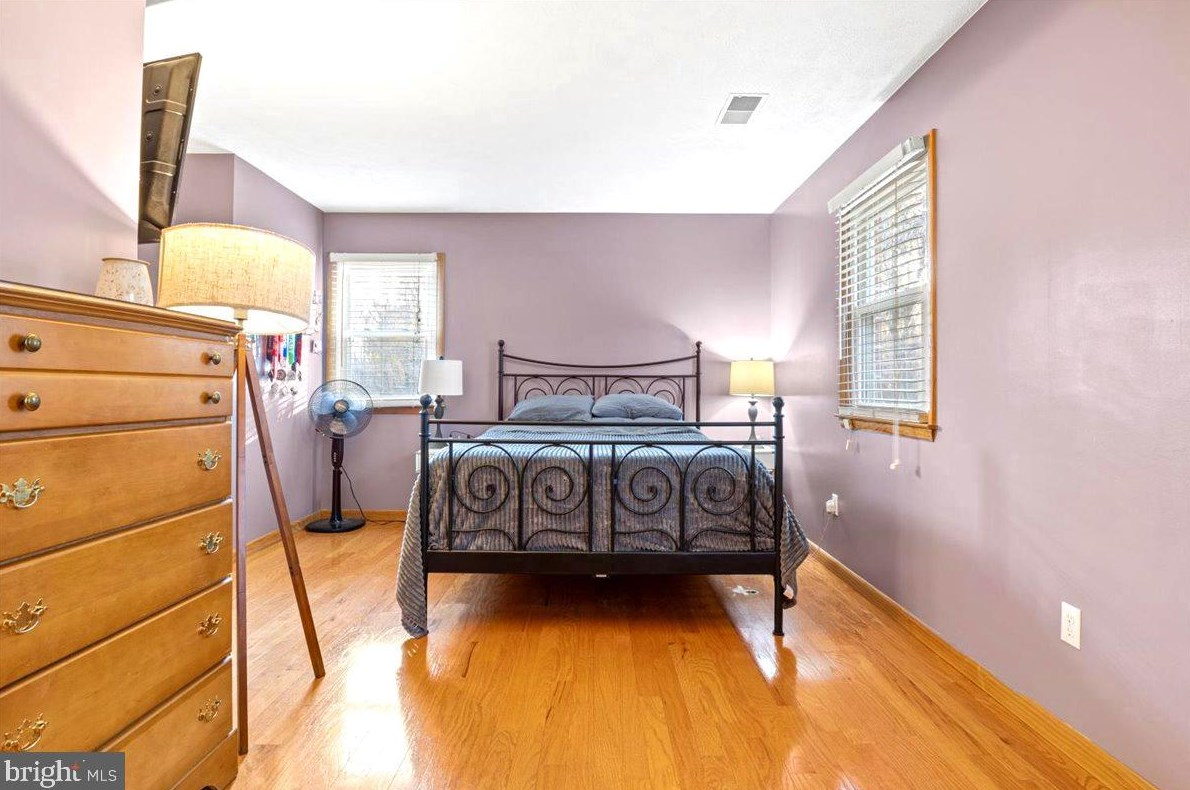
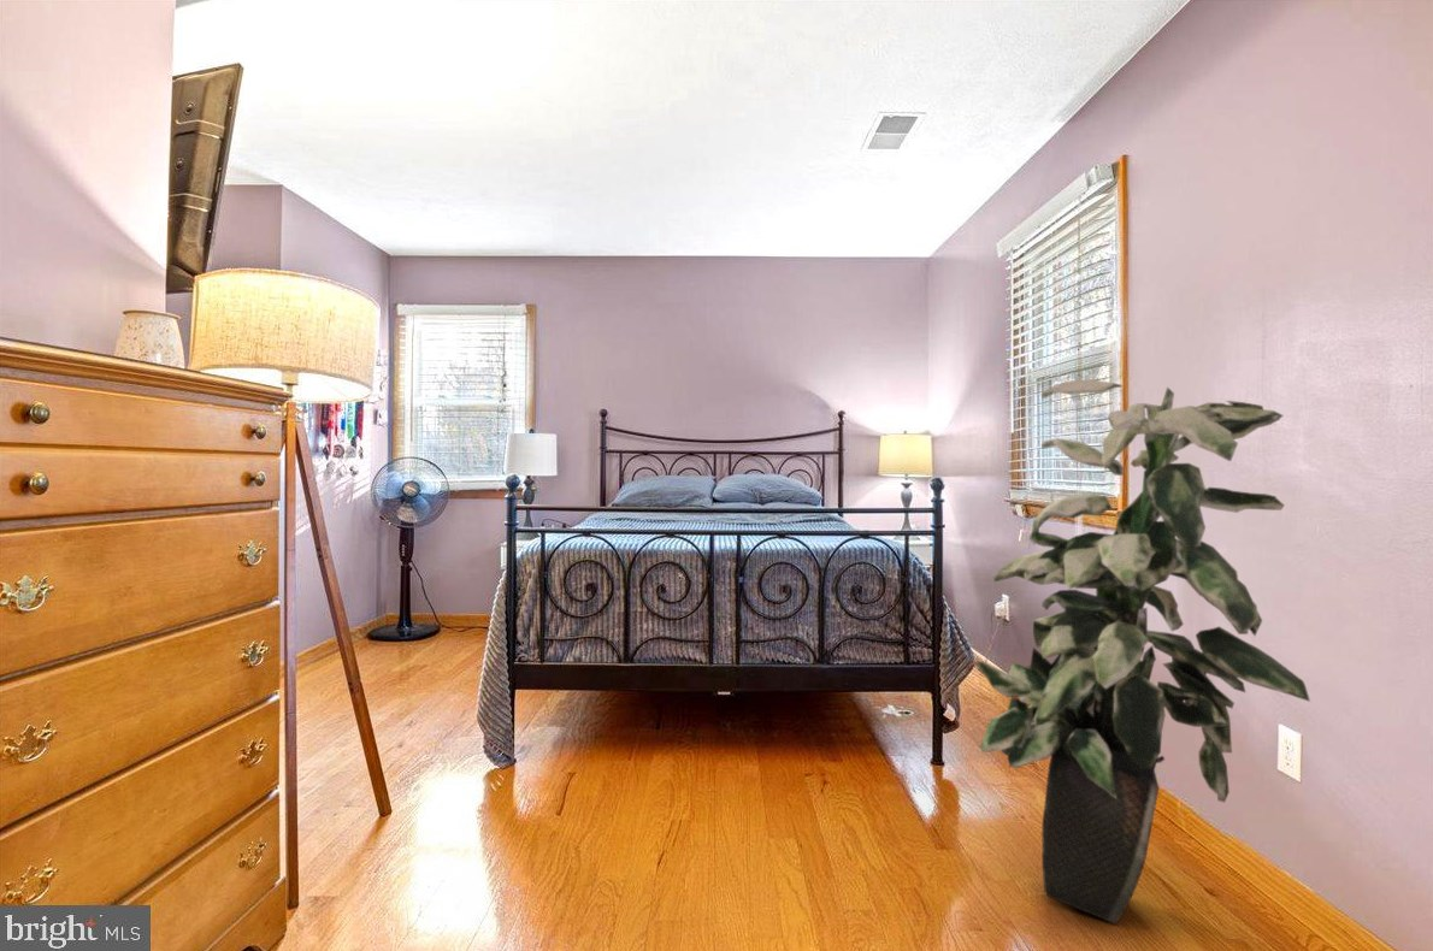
+ indoor plant (1114, 638)
